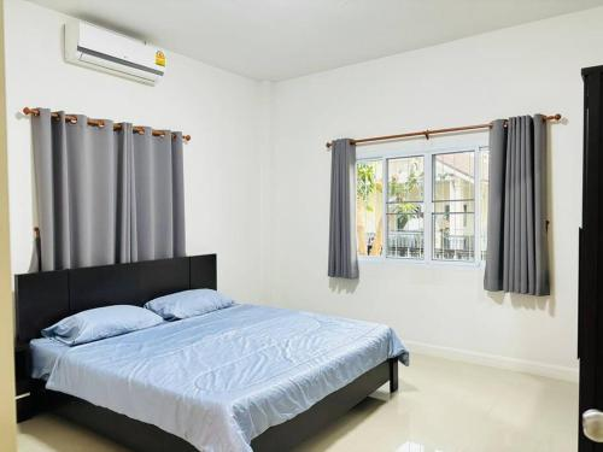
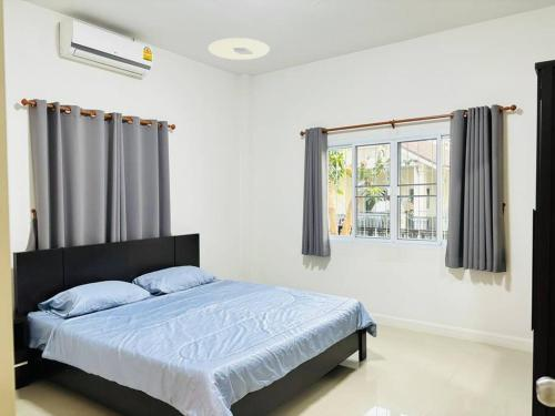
+ ceiling light (239, 45)
